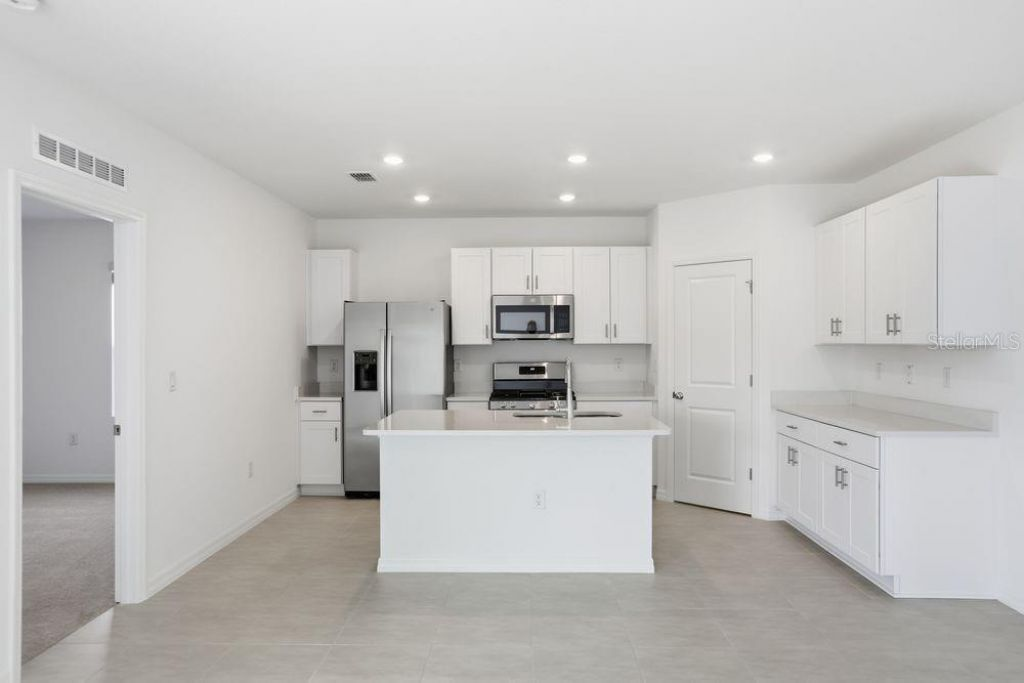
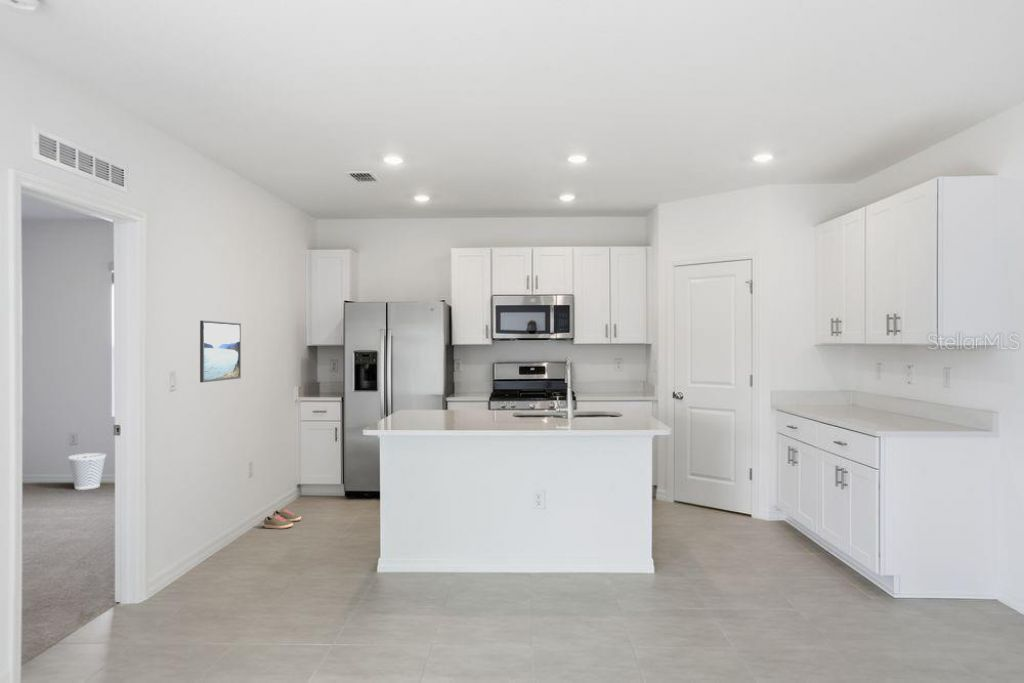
+ shoe (282, 517)
+ wastebasket (87, 471)
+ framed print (221, 351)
